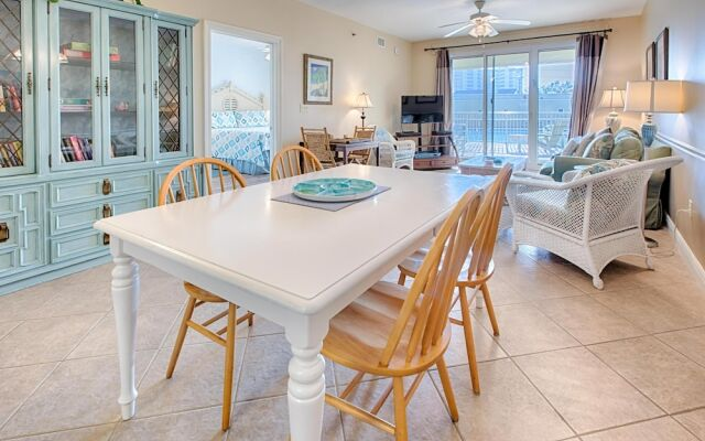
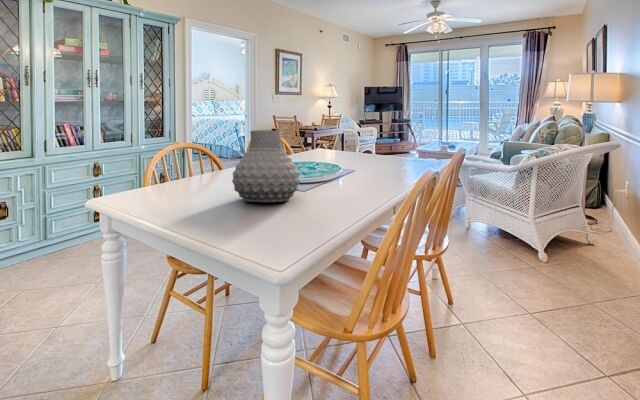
+ vase (266, 166)
